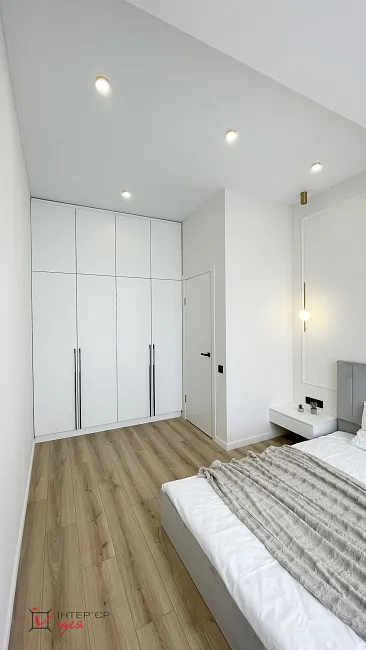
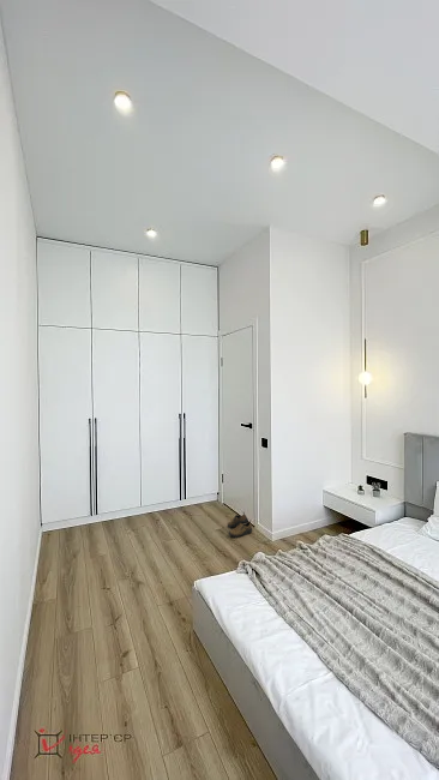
+ shoe (235, 521)
